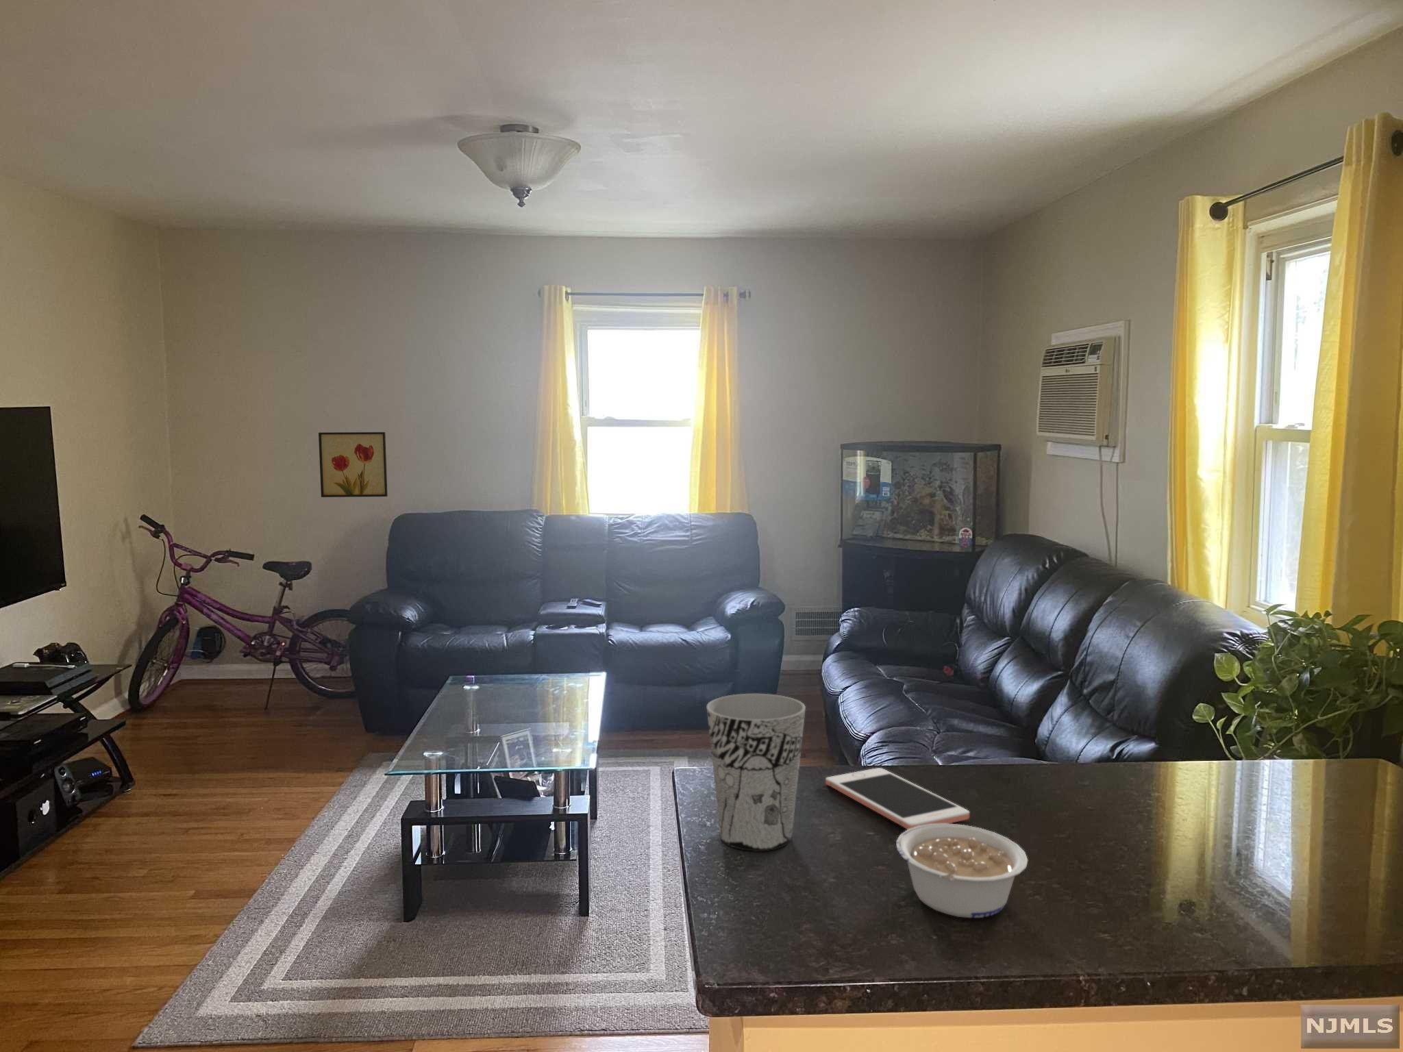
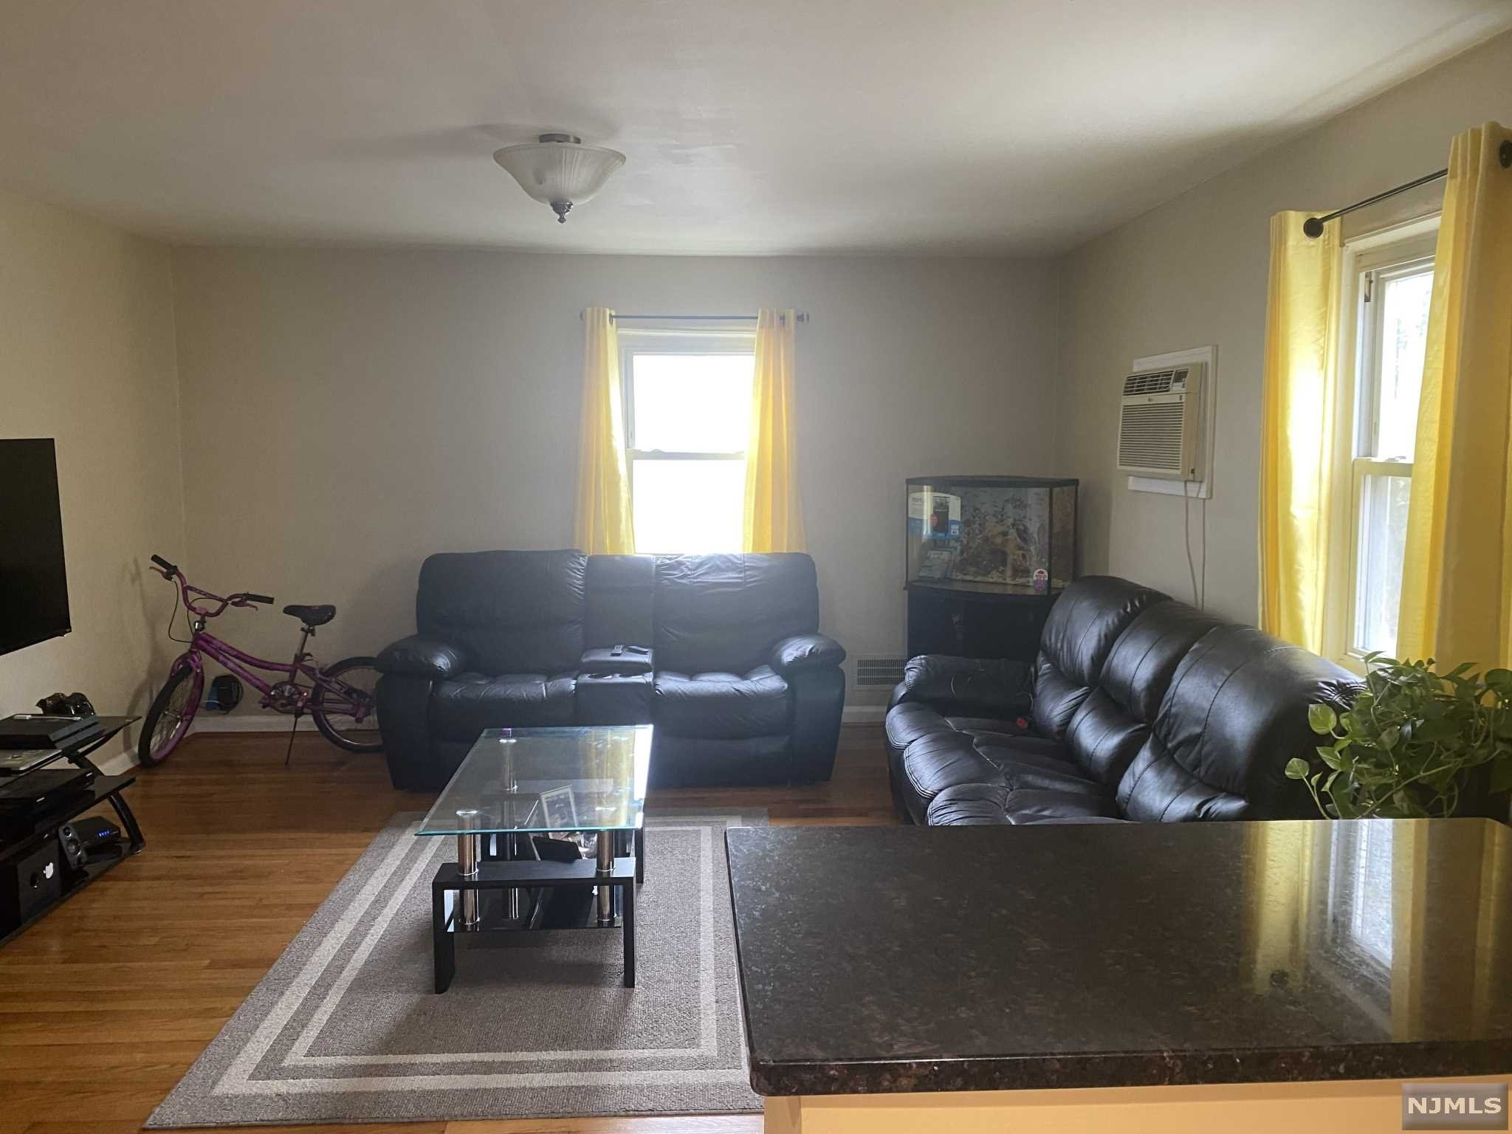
- cell phone (894, 797)
- legume (962, 871)
- cup (756, 771)
- wall art (354, 464)
